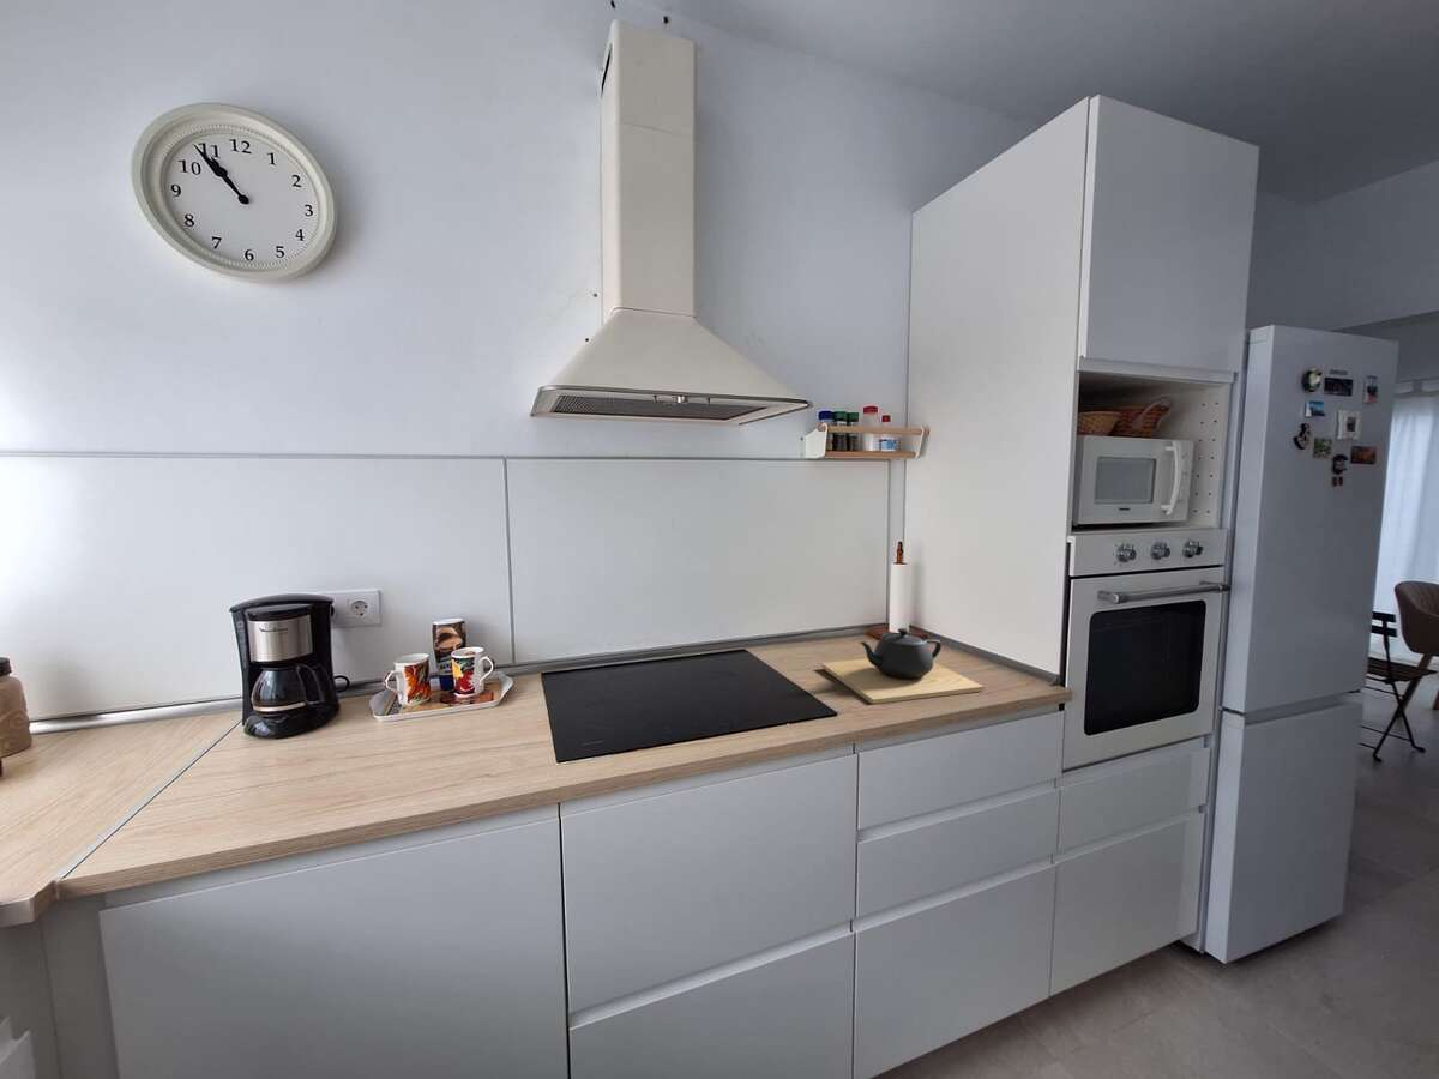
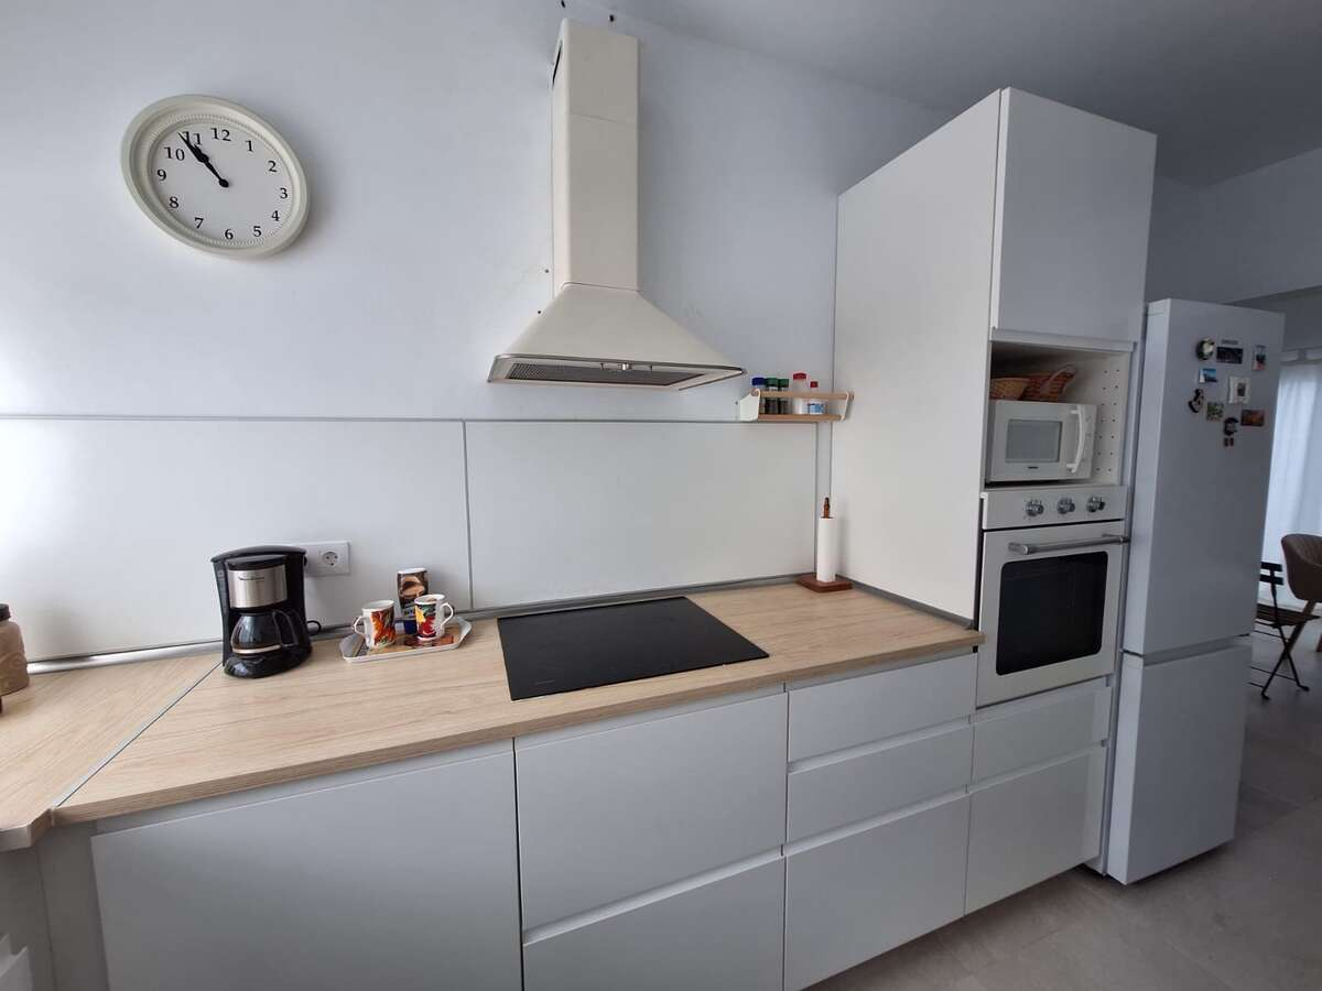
- teapot (898, 653)
